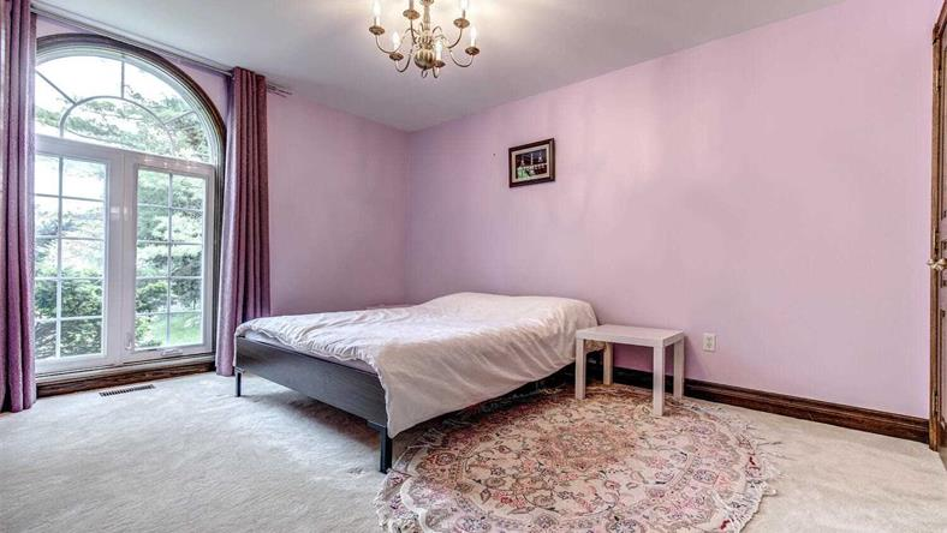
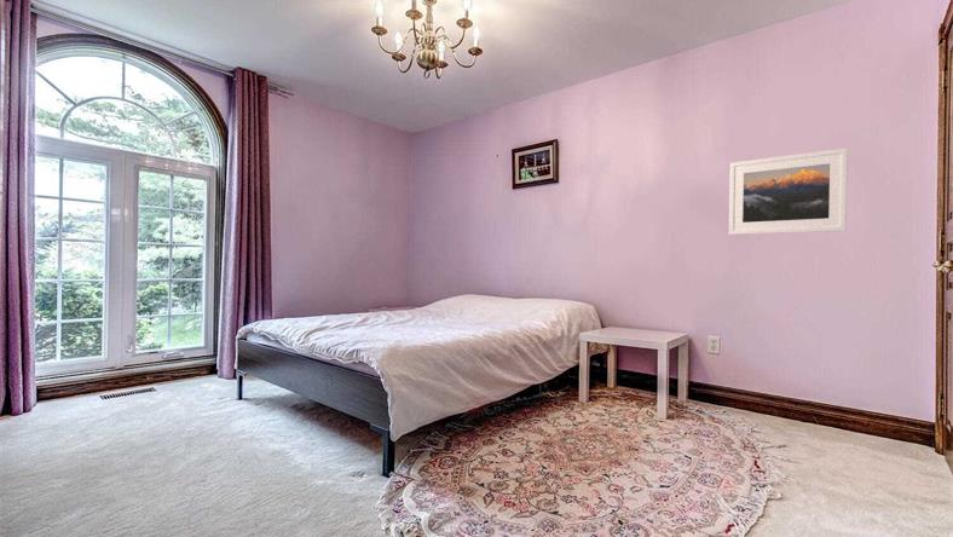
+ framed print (784, 194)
